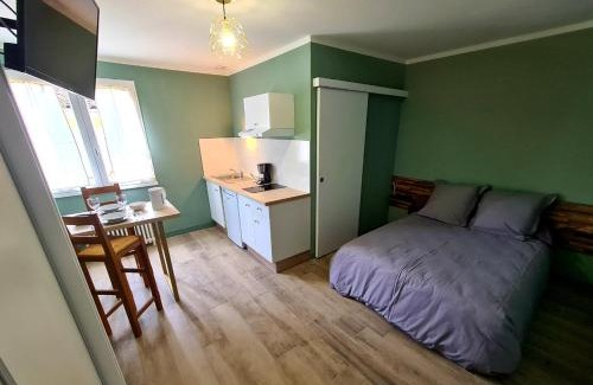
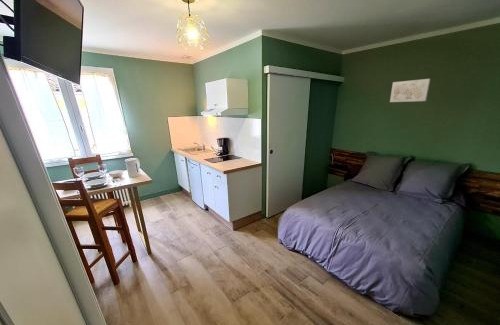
+ wall art (408, 91)
